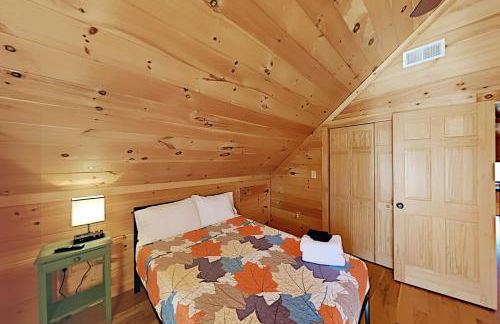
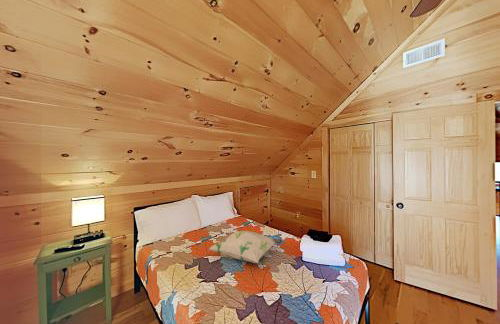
+ decorative pillow (247, 244)
